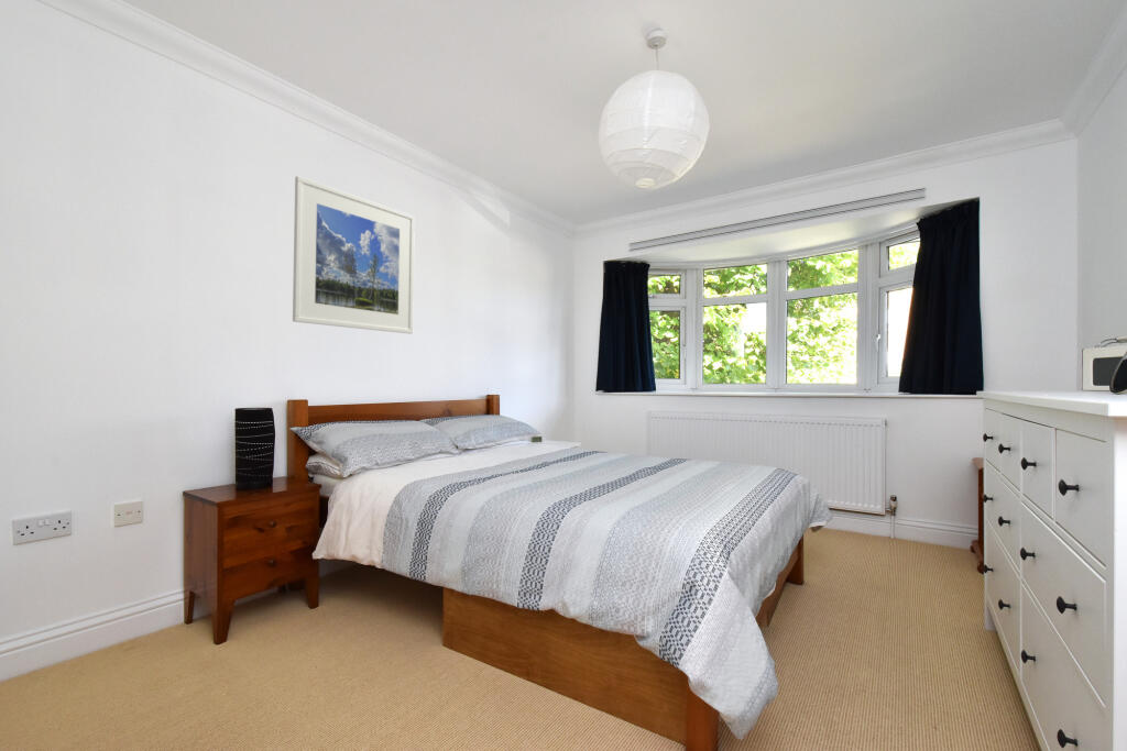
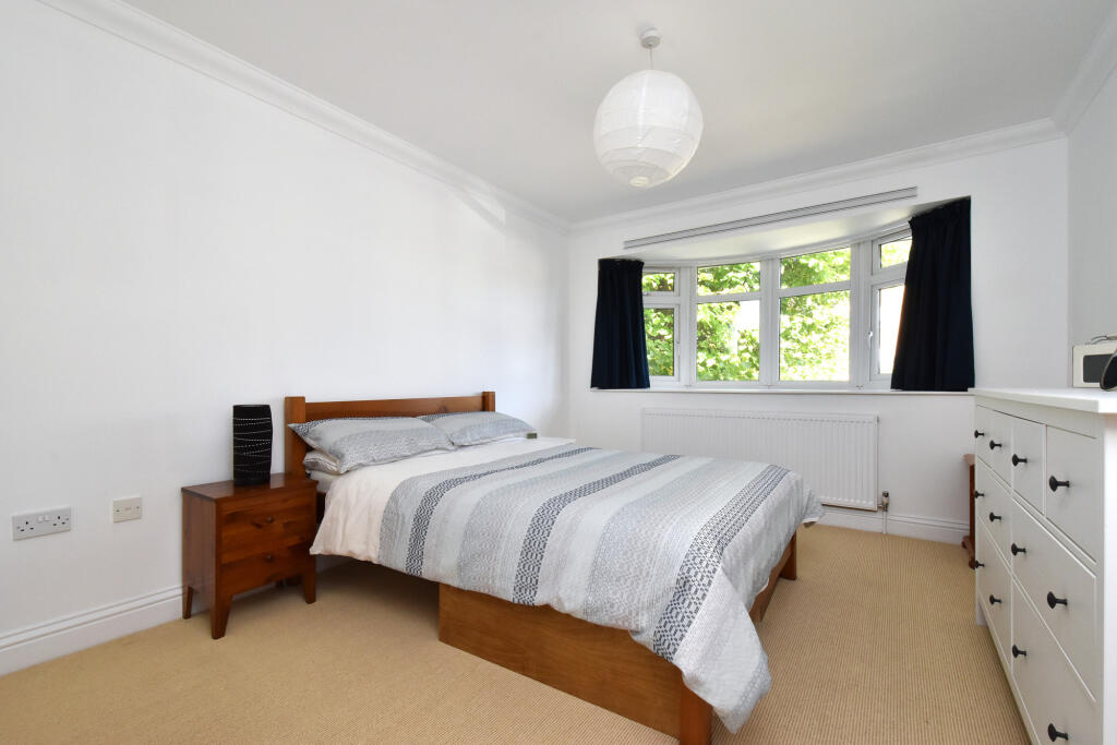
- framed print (360, 263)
